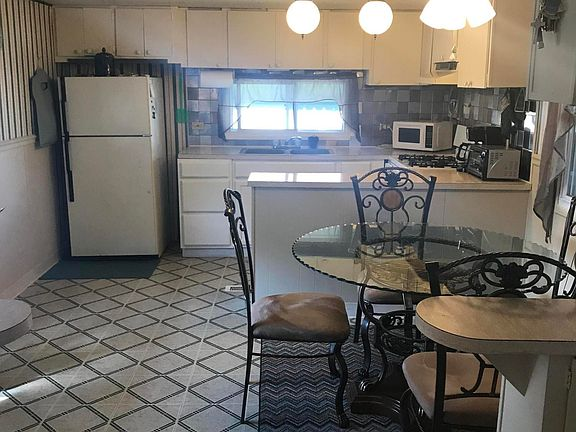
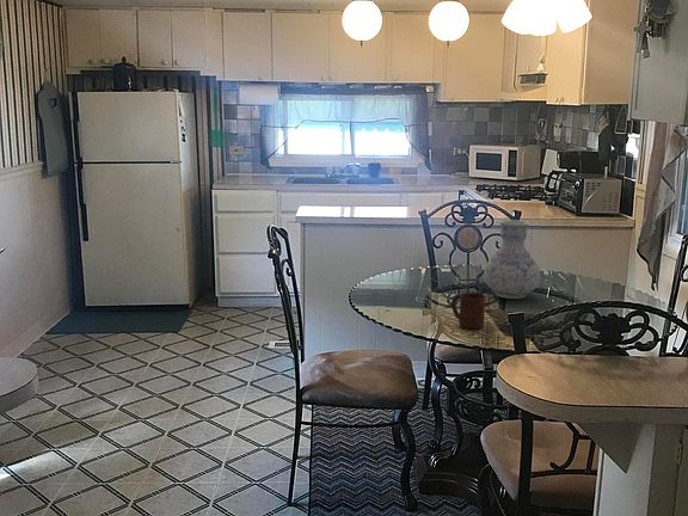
+ cup (468, 309)
+ vase (512, 258)
